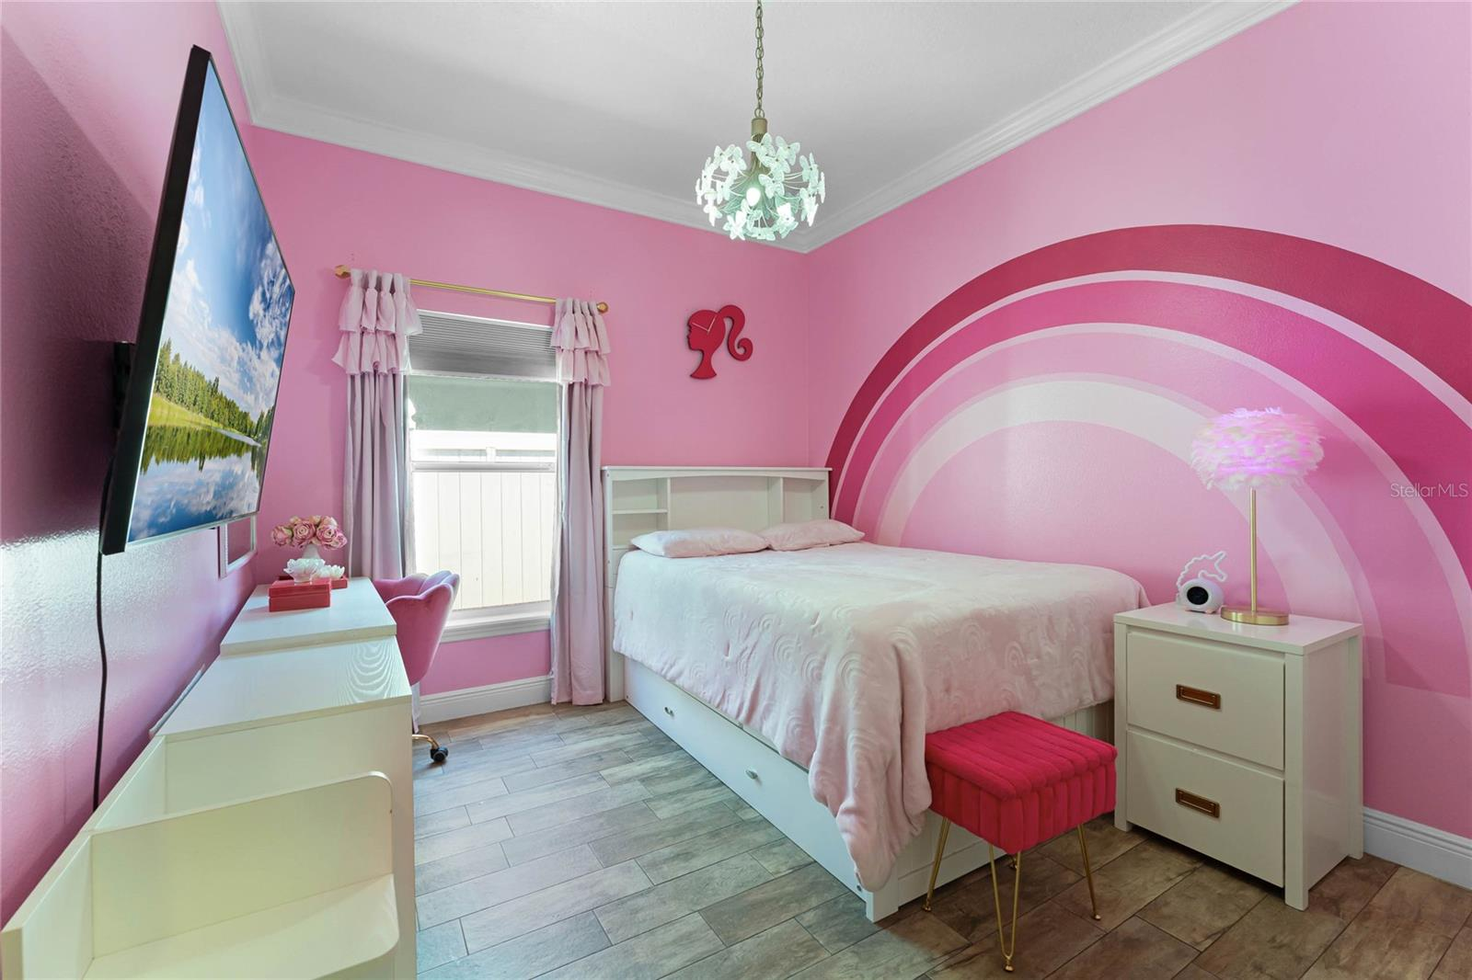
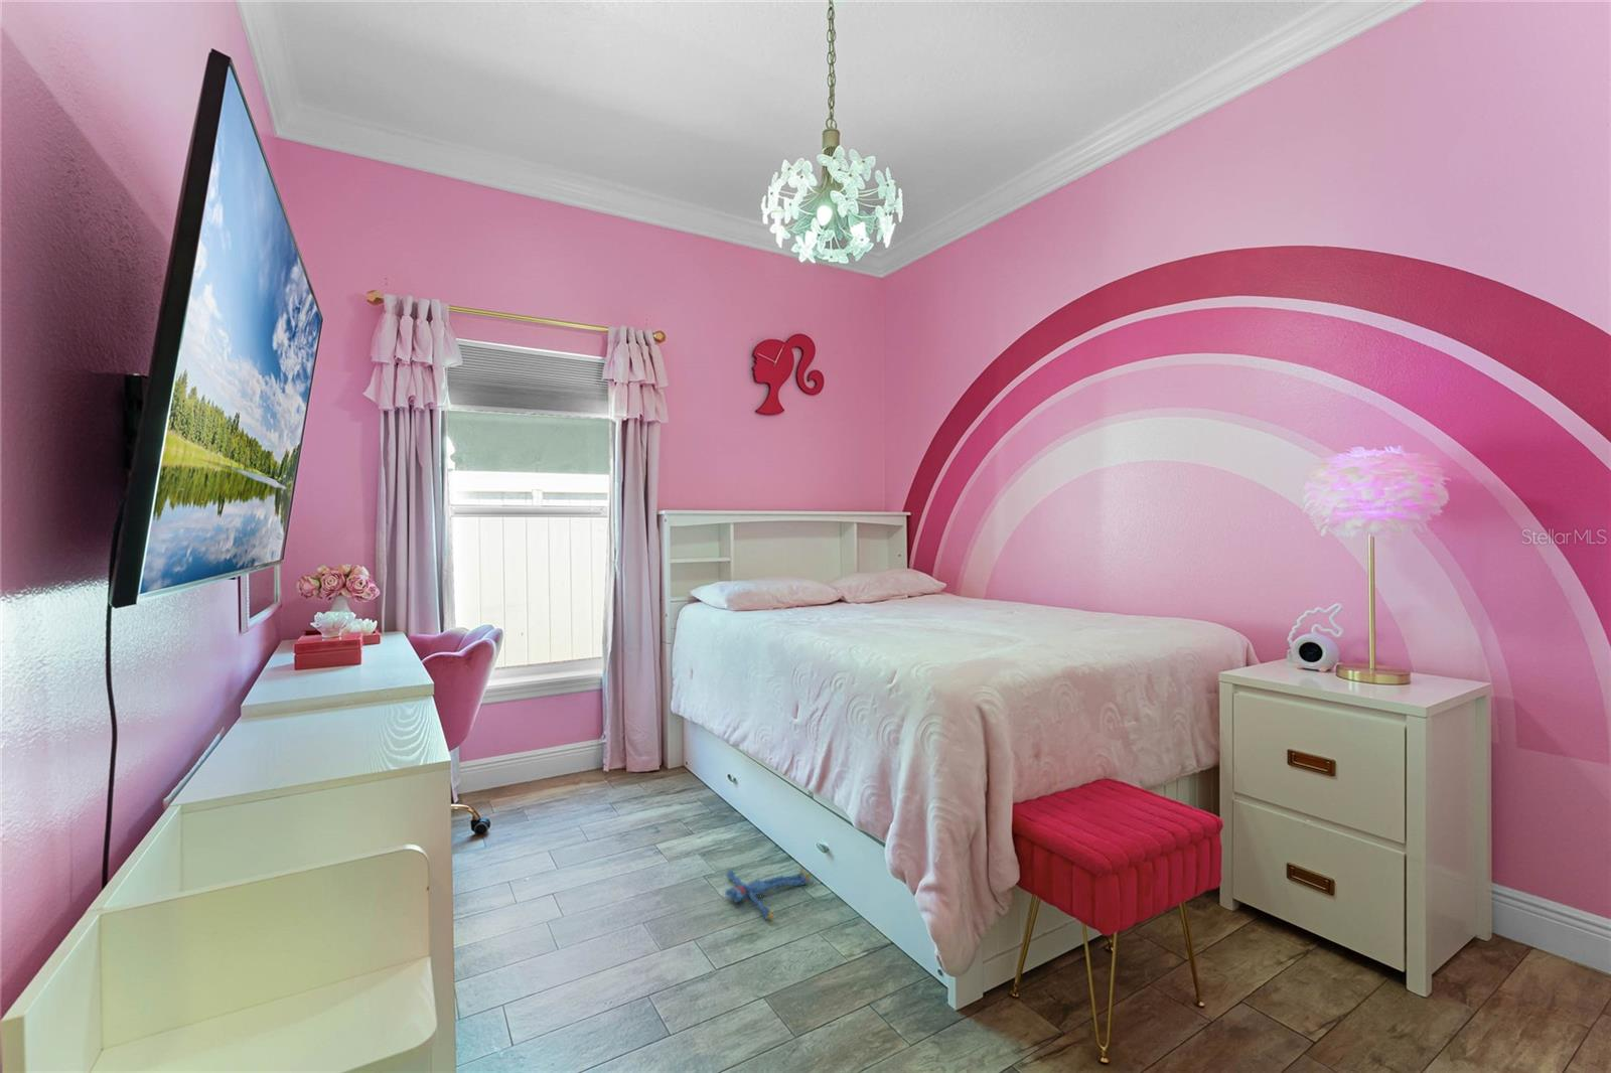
+ plush toy (768, 885)
